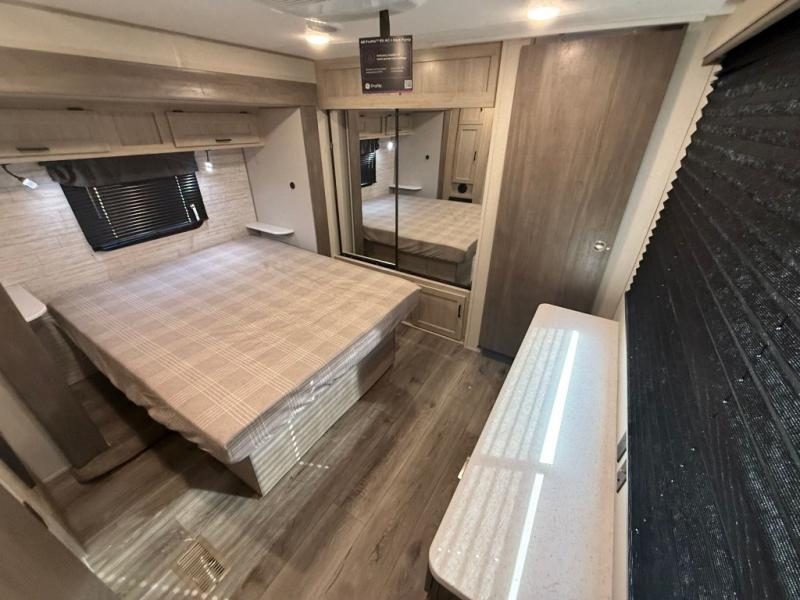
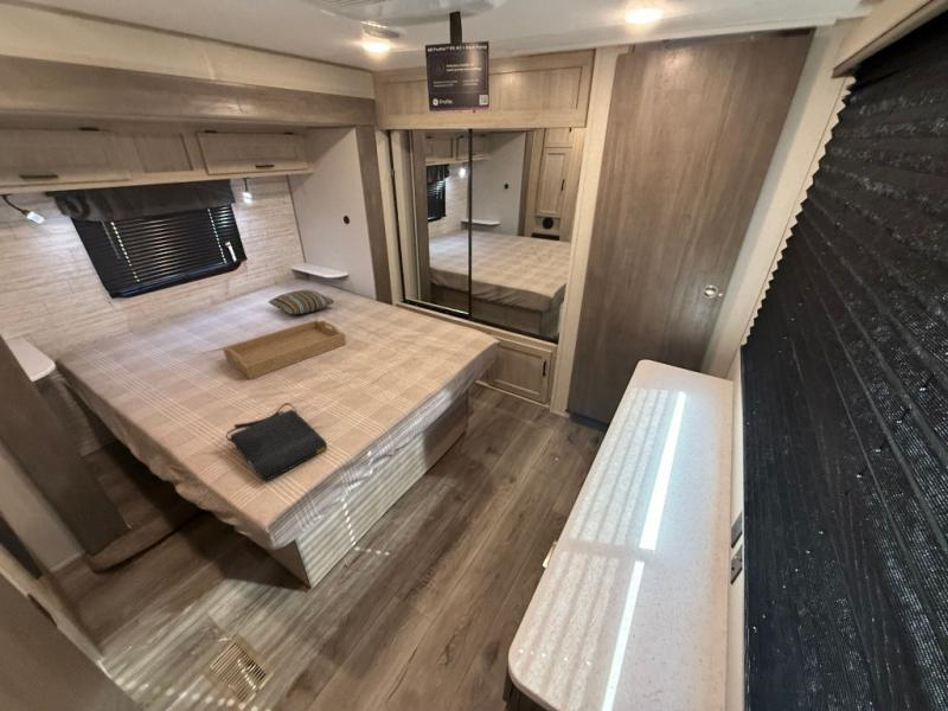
+ pillow (301, 301)
+ serving tray (287, 344)
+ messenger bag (276, 437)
